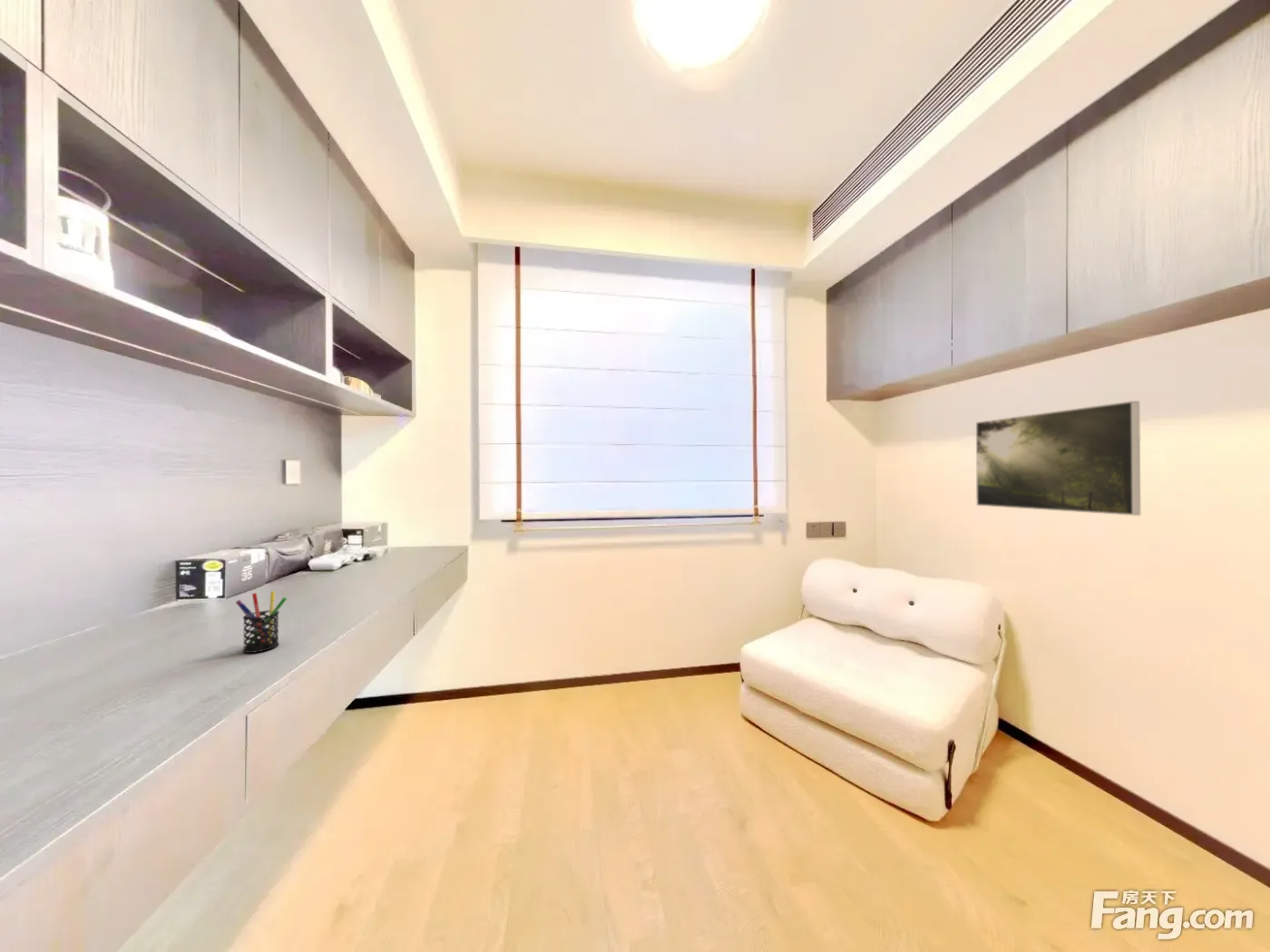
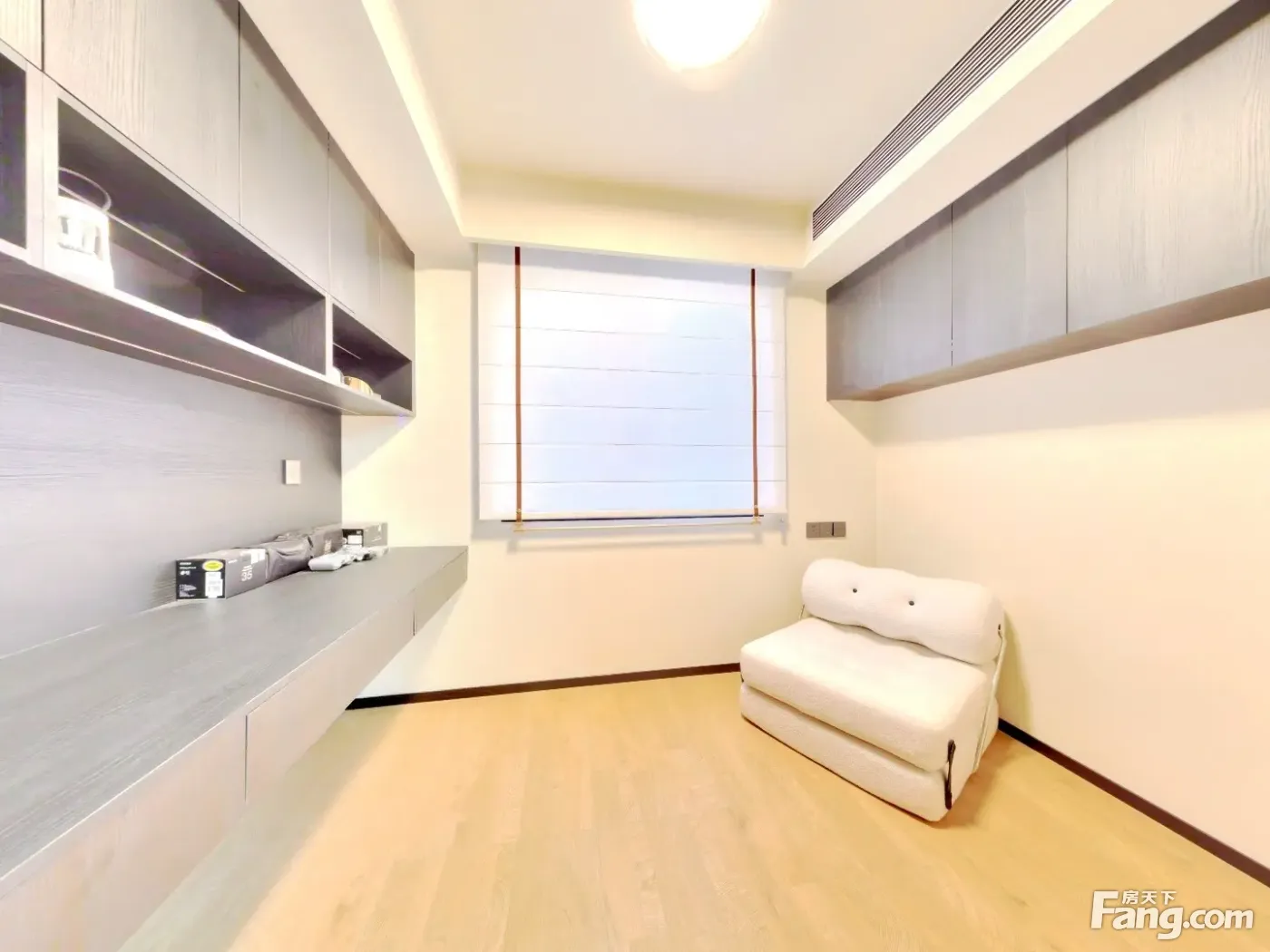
- pen holder (264, 618)
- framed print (1045, 461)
